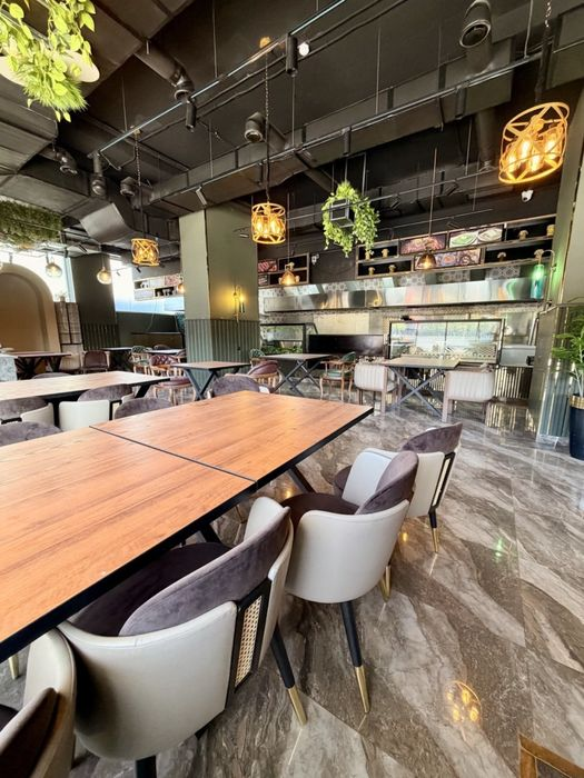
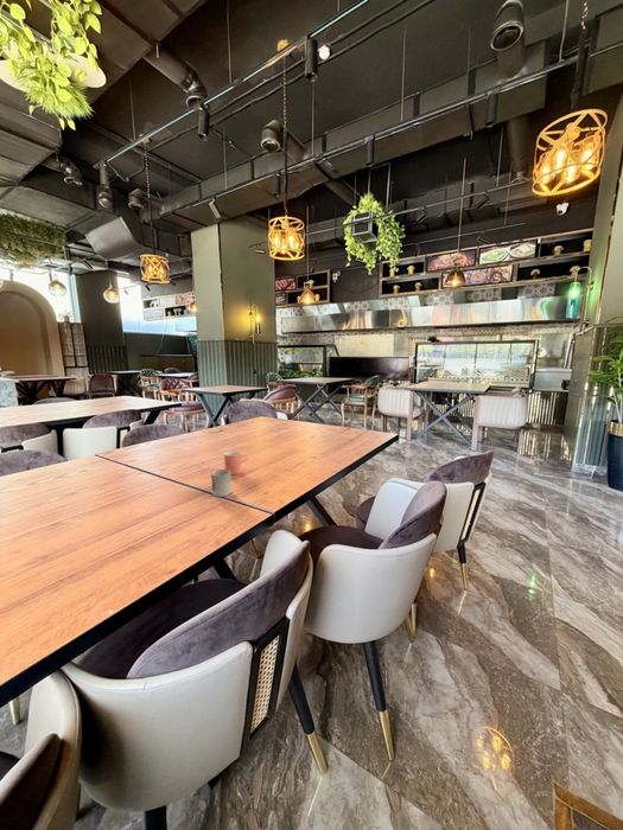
+ cup (221, 480)
+ cup (236, 461)
